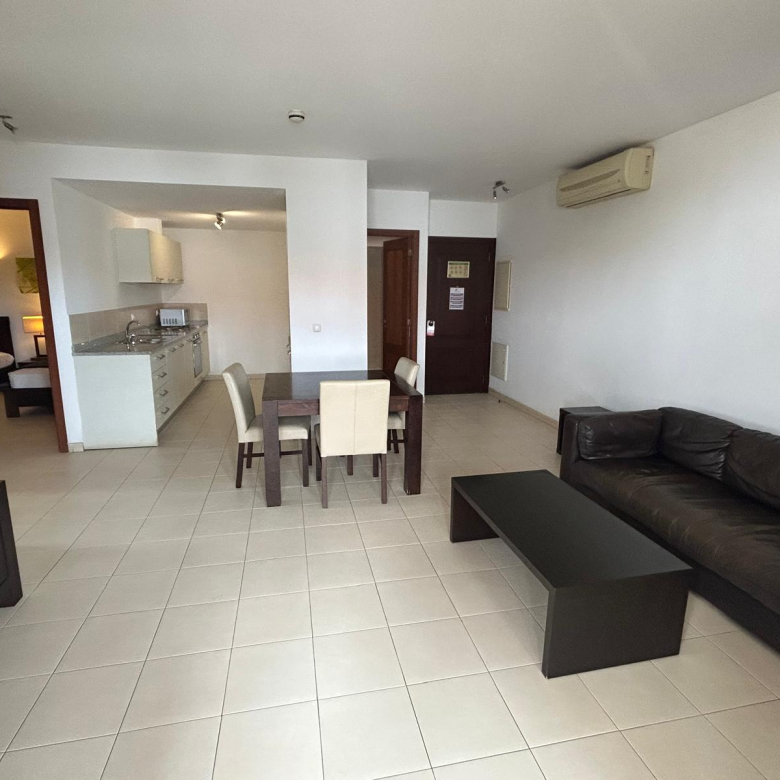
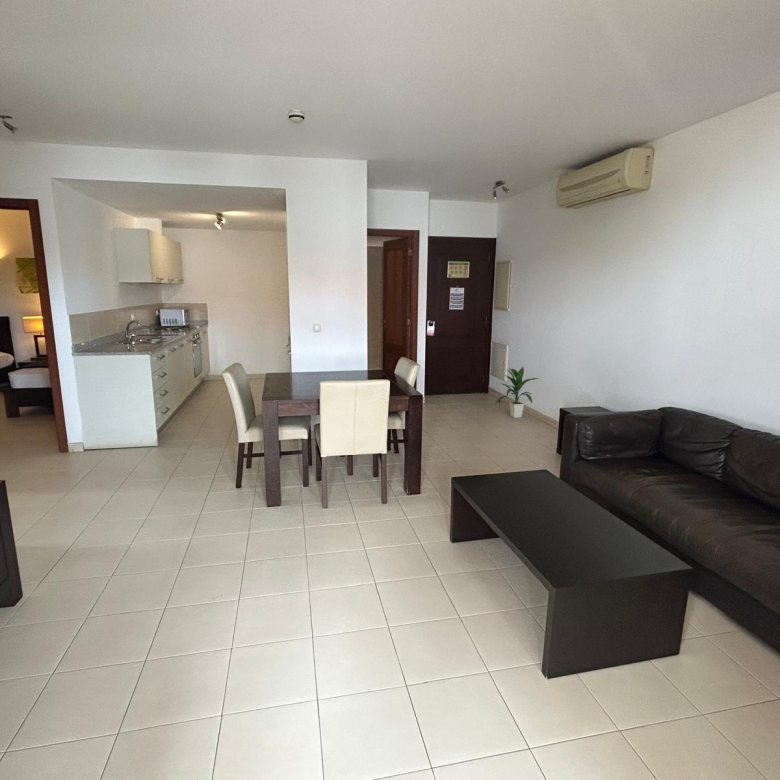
+ indoor plant (515, 390)
